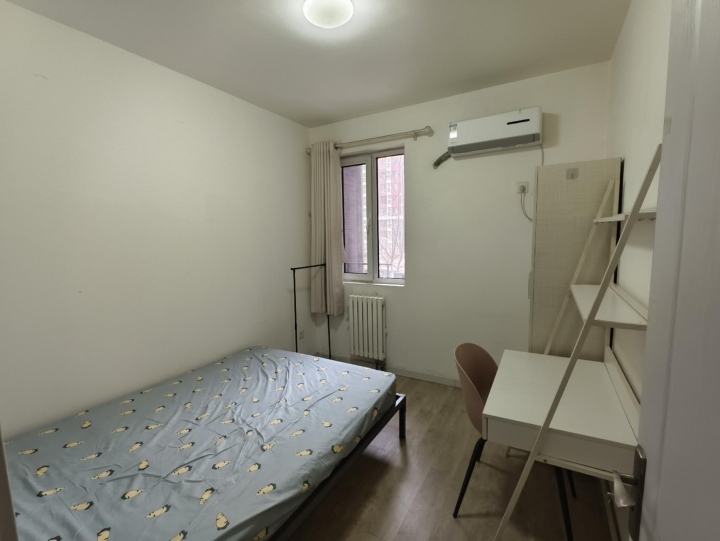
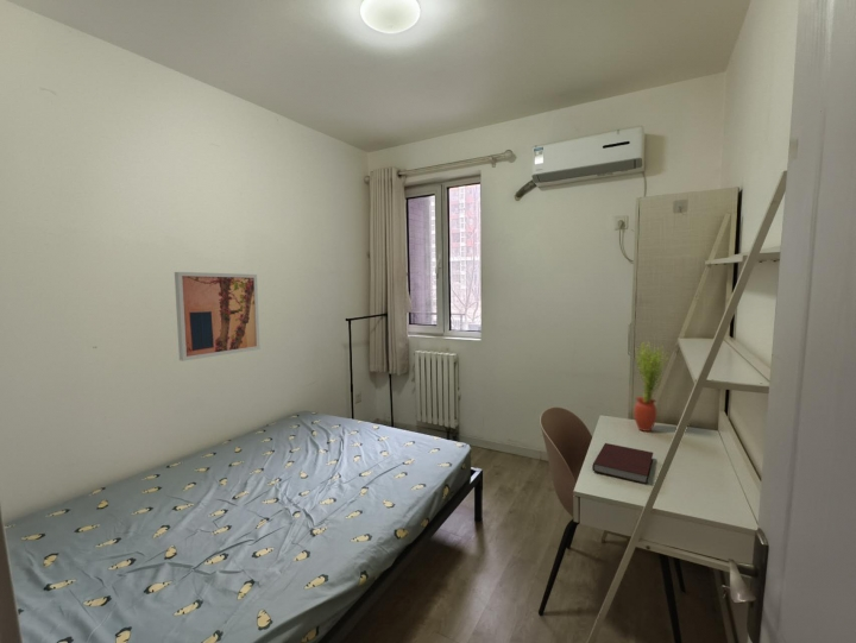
+ notebook (623, 461)
+ wall art (220, 314)
+ potted plant (650, 386)
